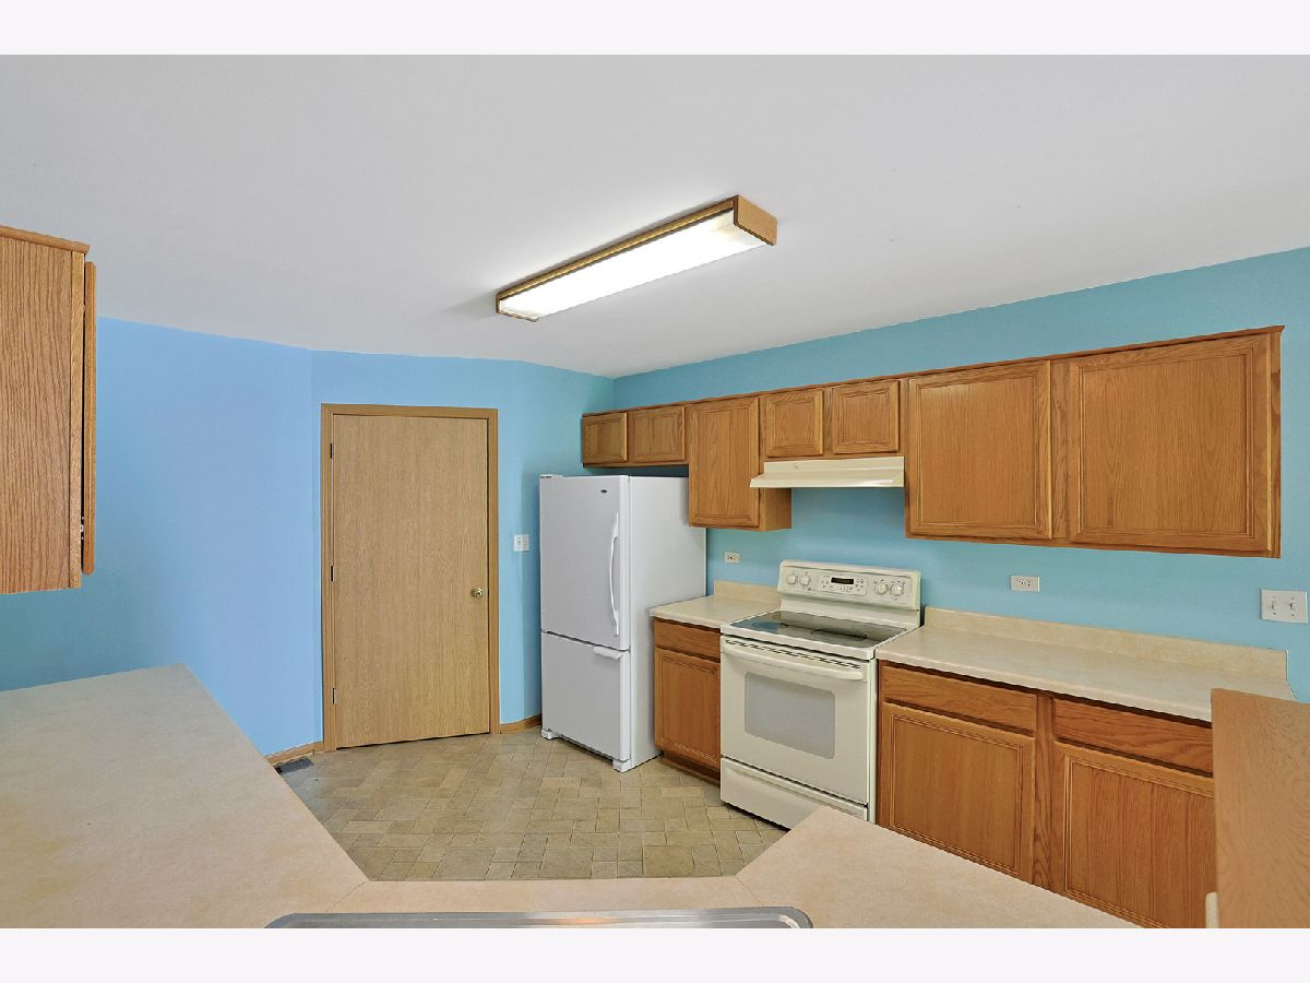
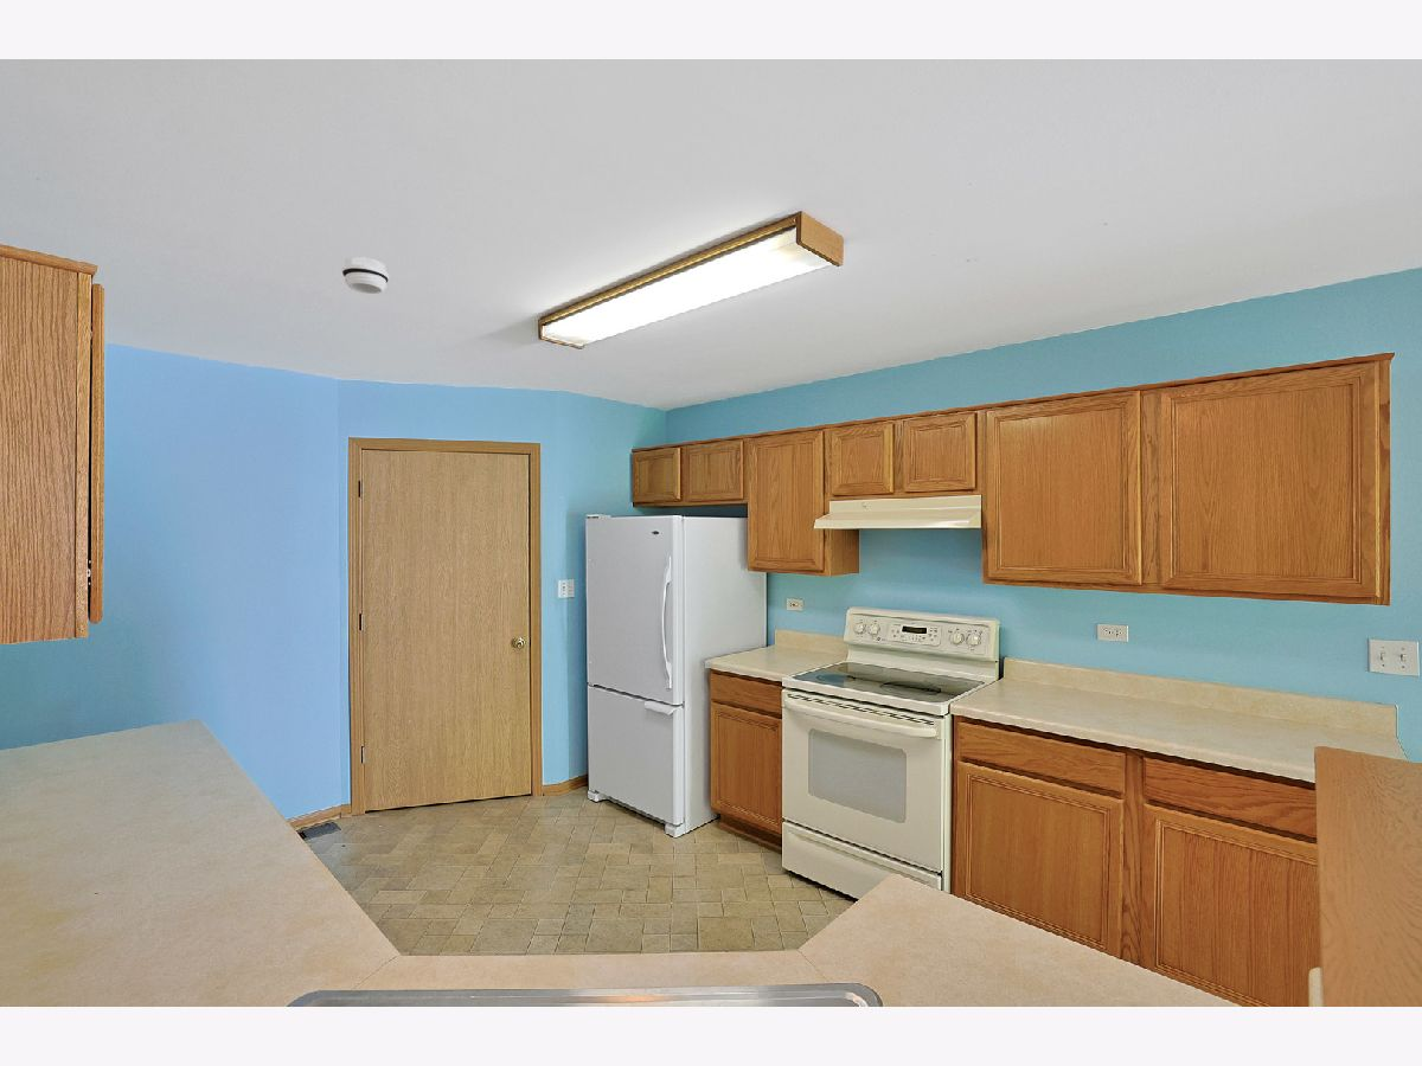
+ smoke detector (365, 276)
